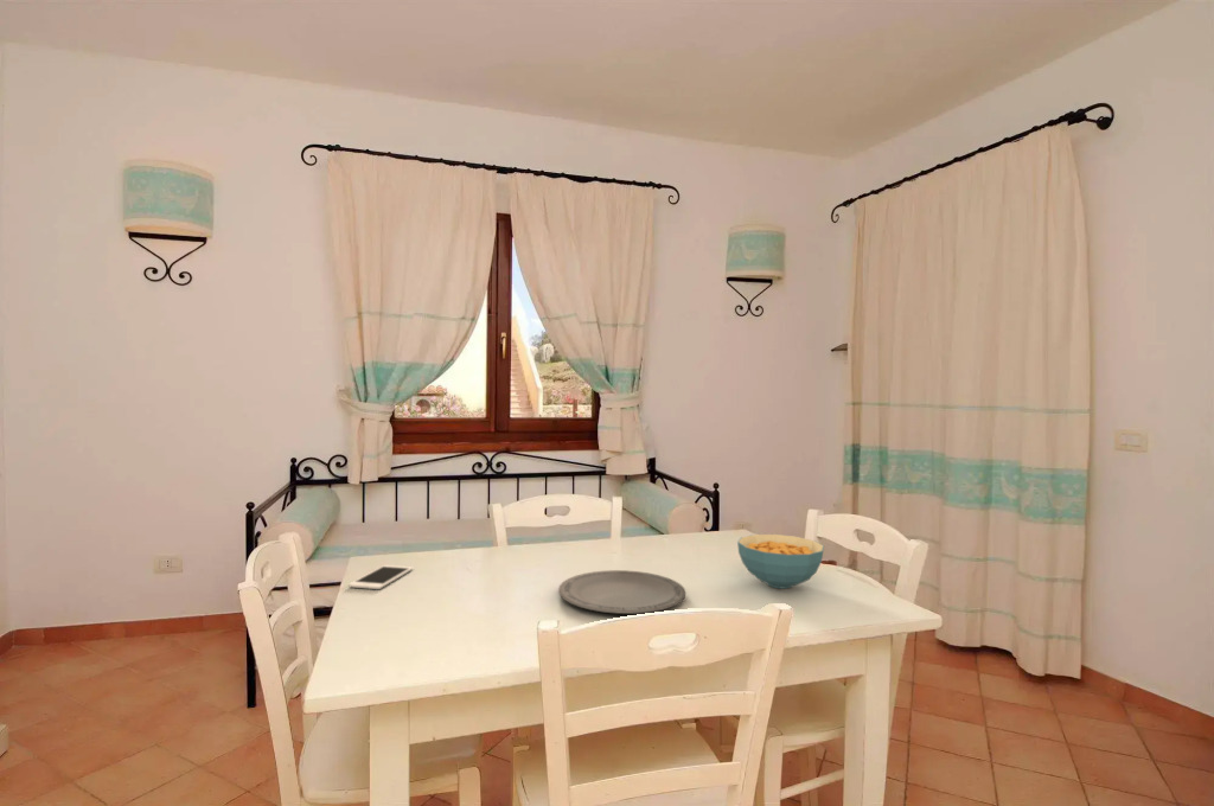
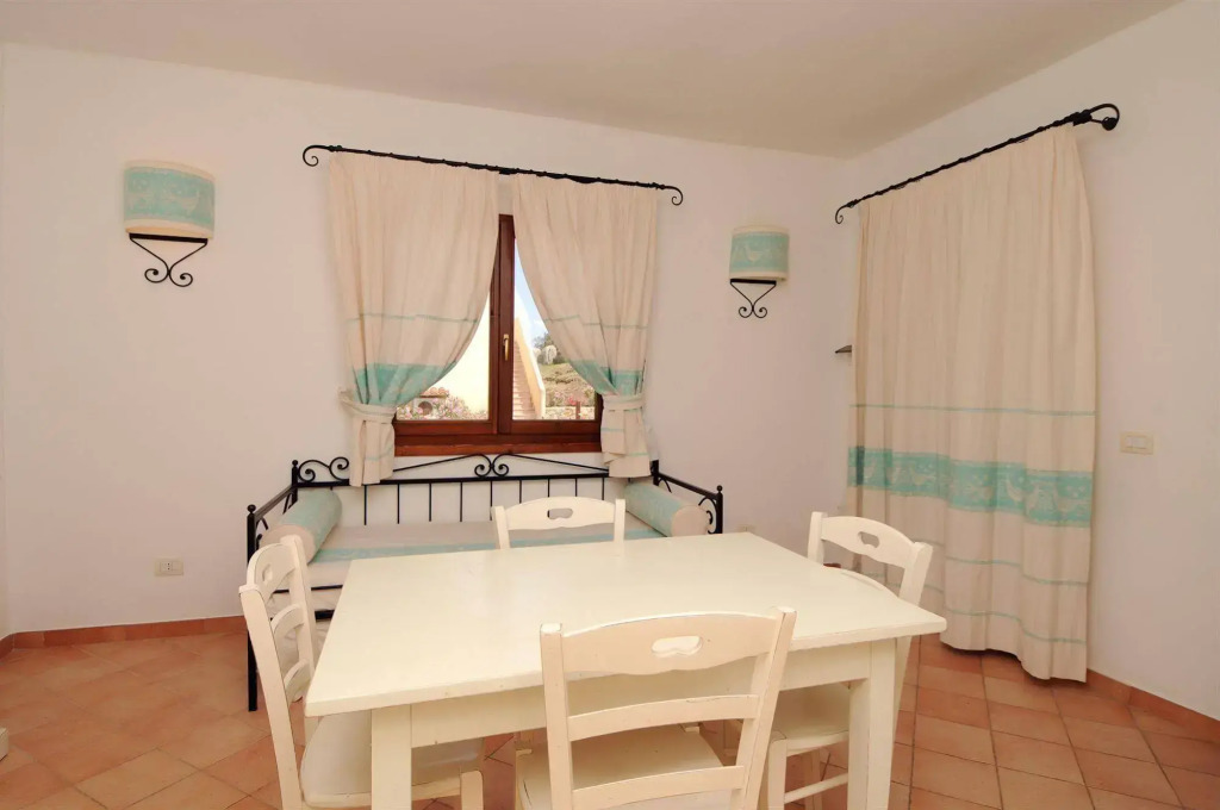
- cell phone (382, 576)
- plate (621, 591)
- cereal bowl (779, 564)
